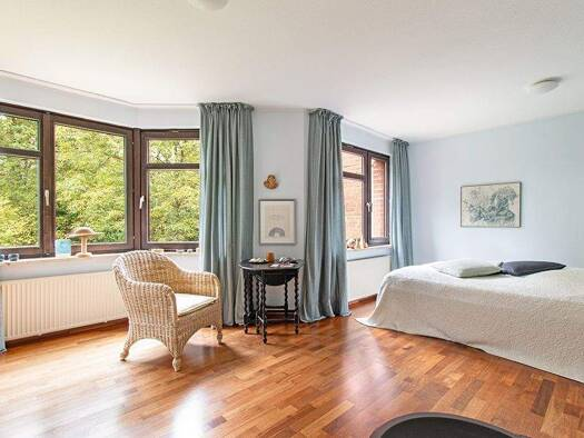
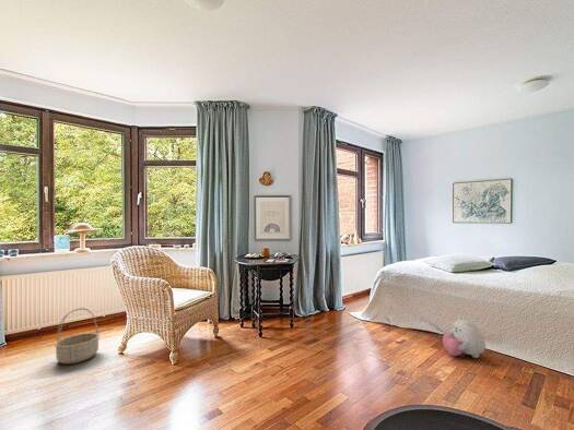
+ basket (78, 334)
+ plush toy (464, 337)
